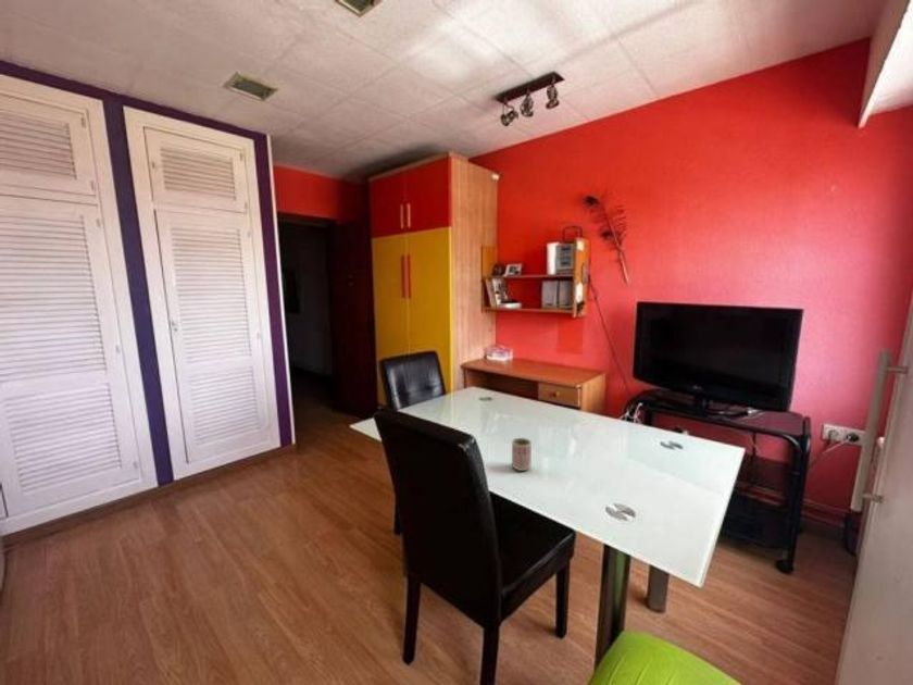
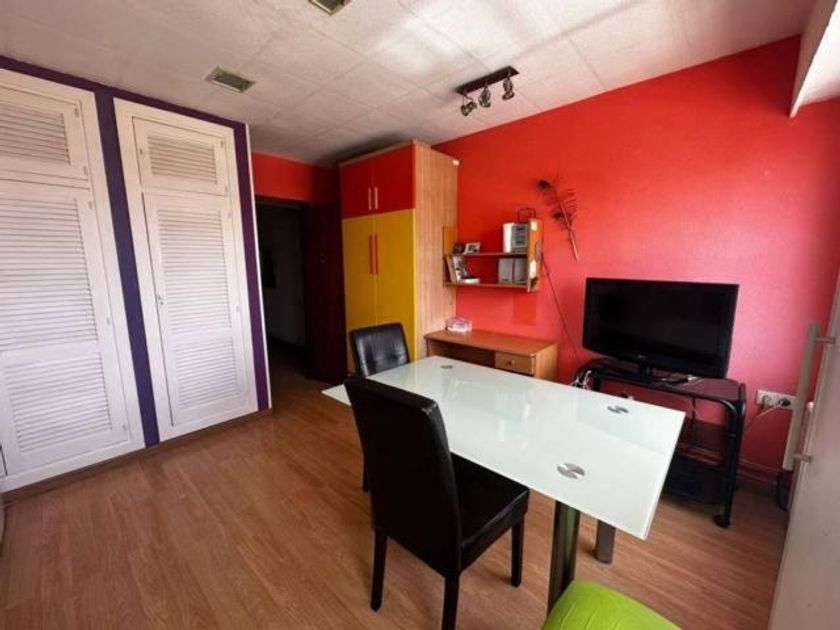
- cup (521, 454)
